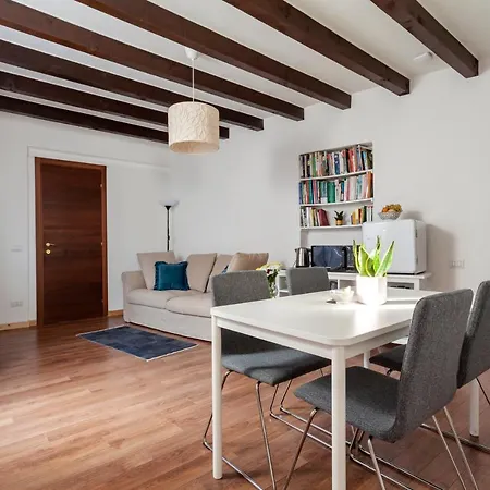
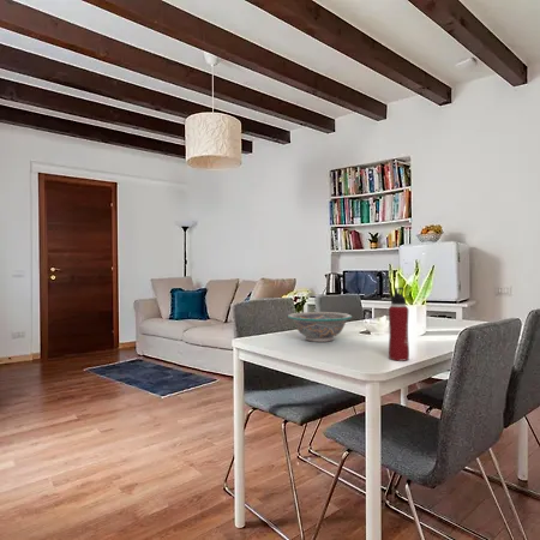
+ water bottle (398, 323)
+ bowl (319, 326)
